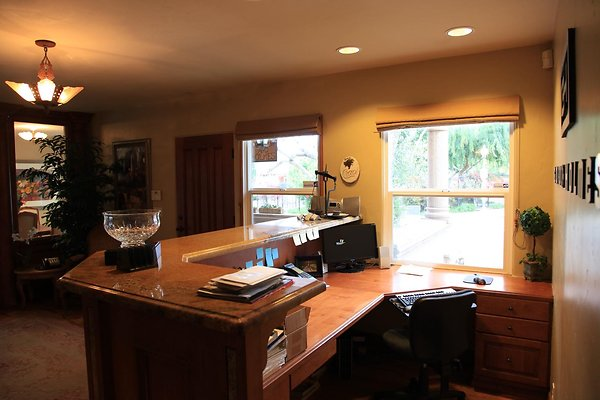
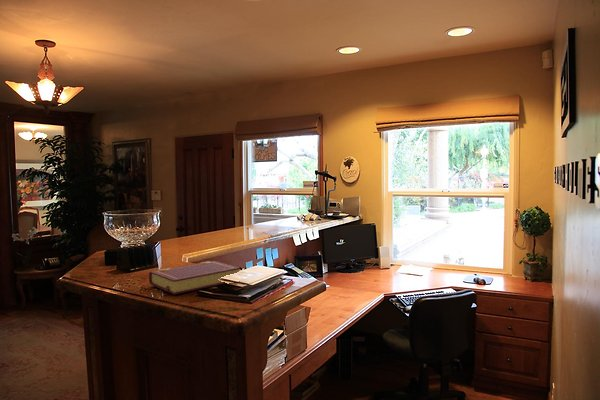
+ book (194, 275)
